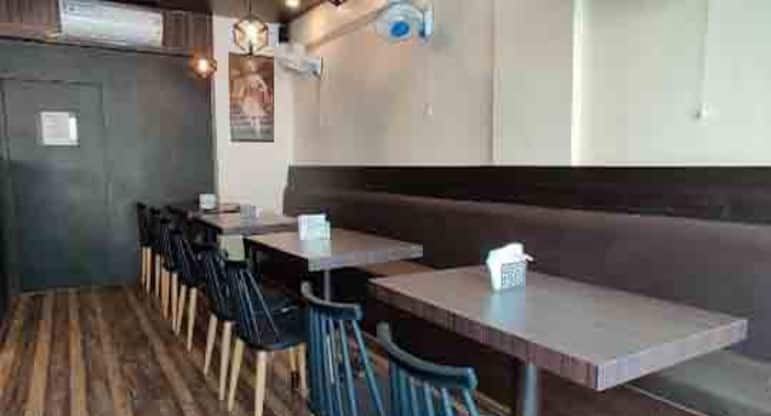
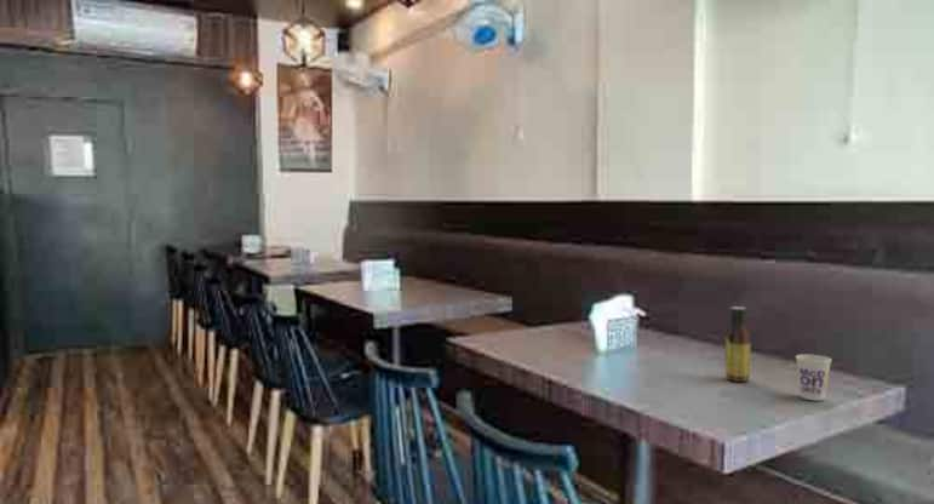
+ cup (813, 377)
+ sauce bottle (738, 343)
